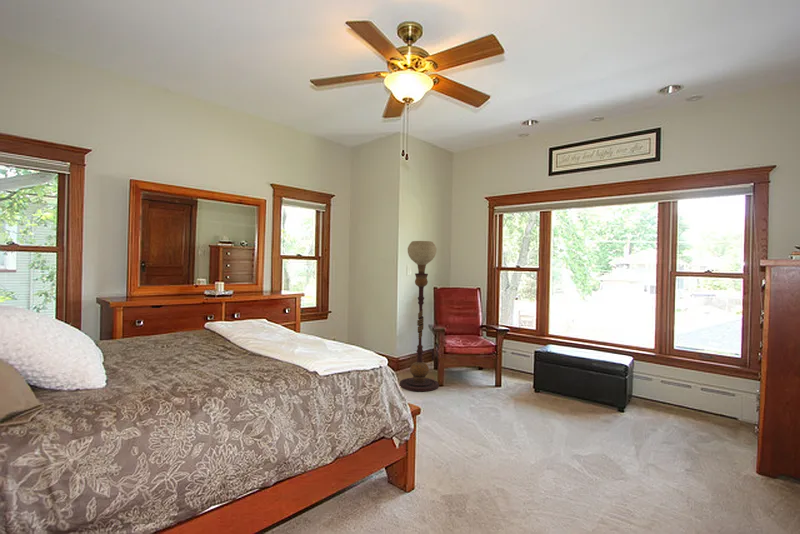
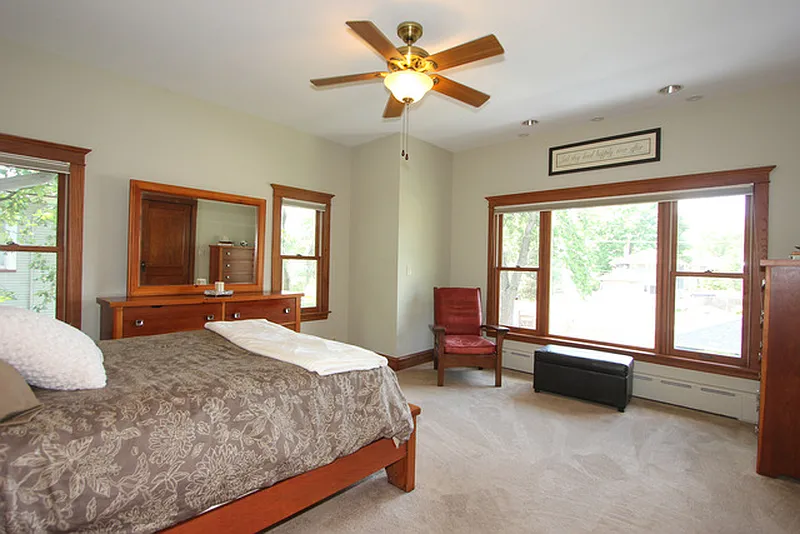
- floor lamp (420, 313)
